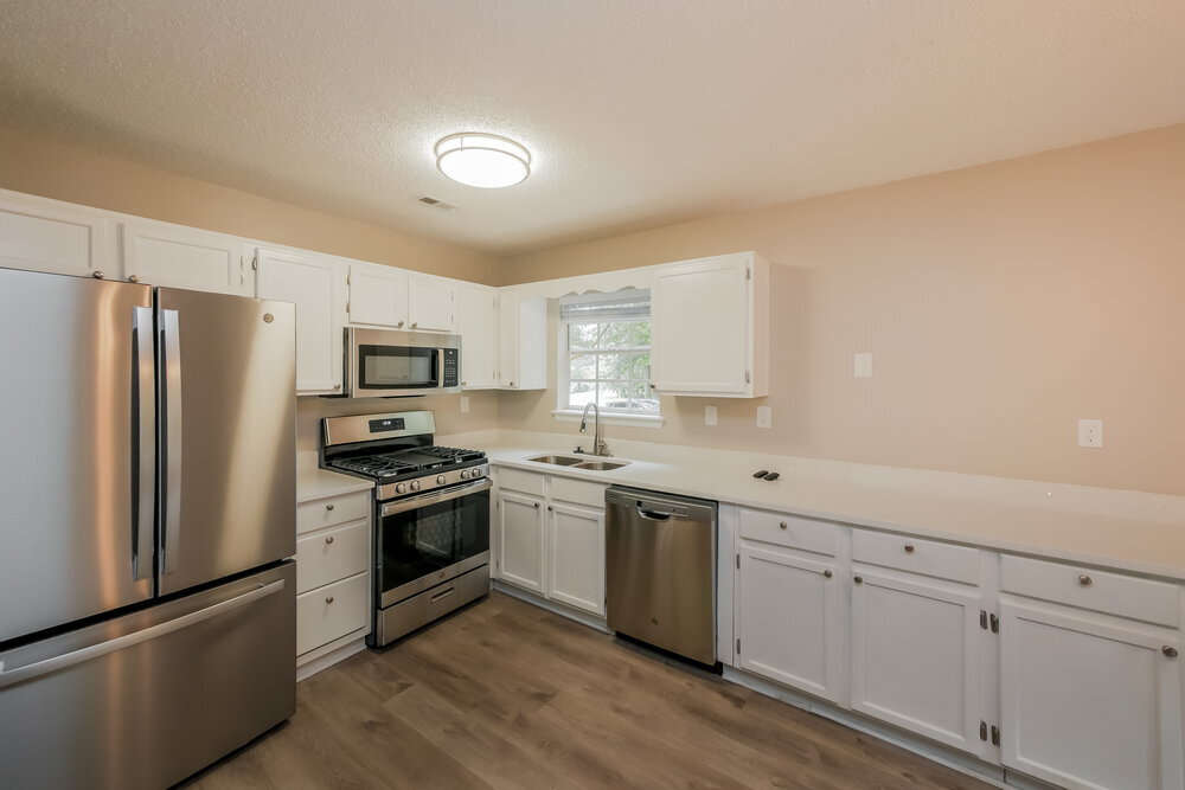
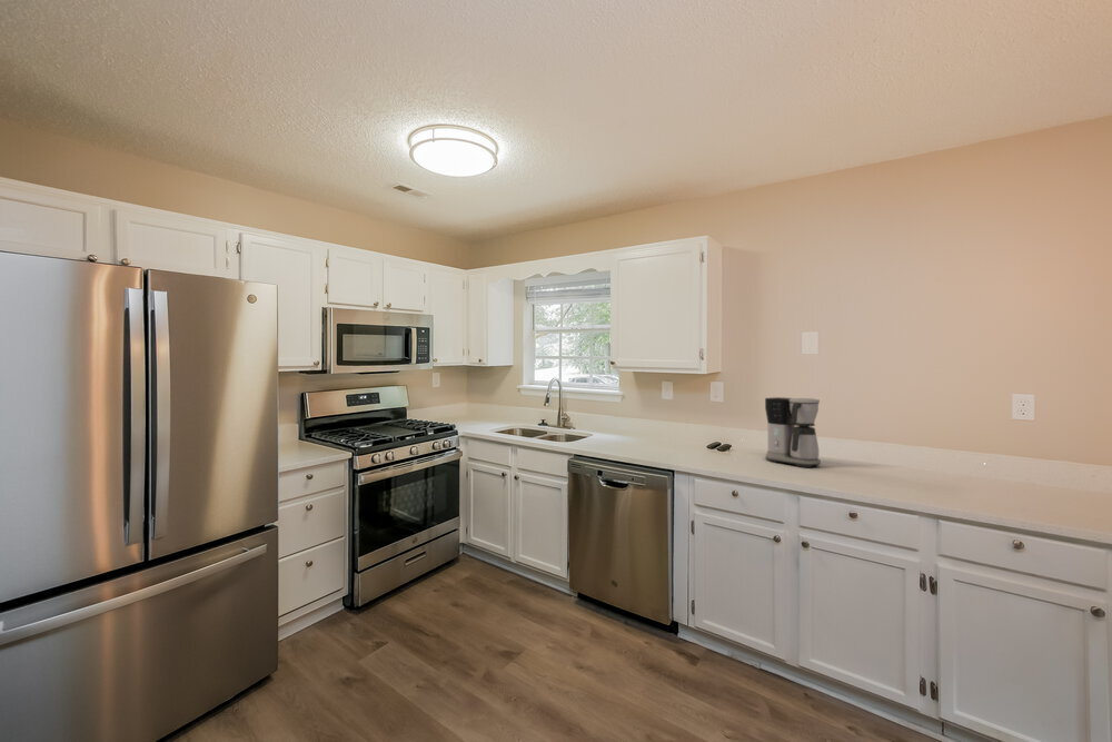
+ coffee maker (790, 429)
